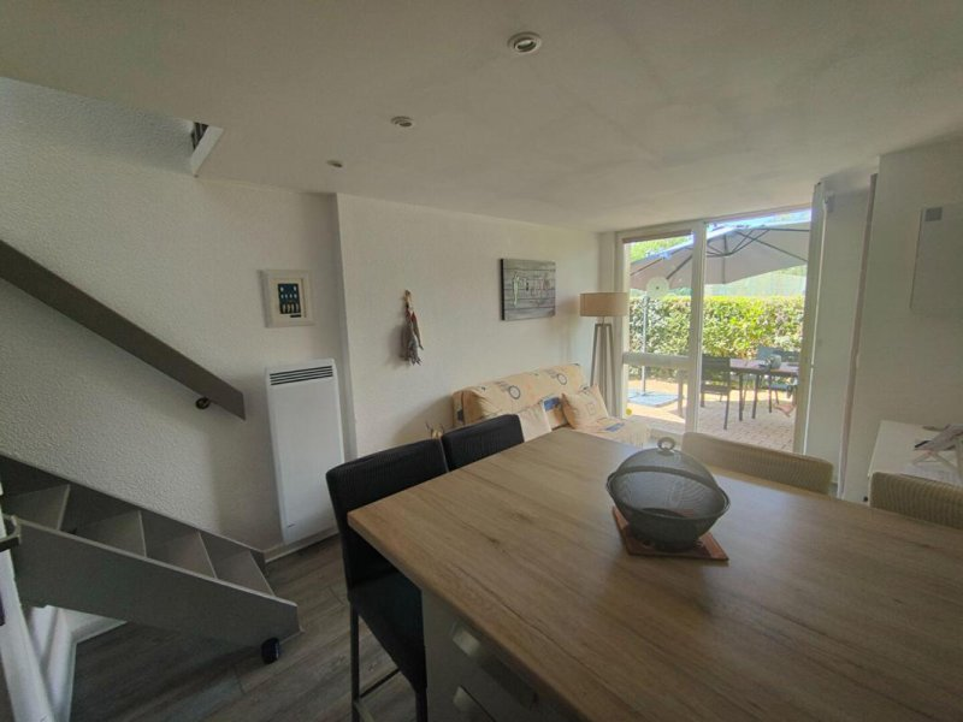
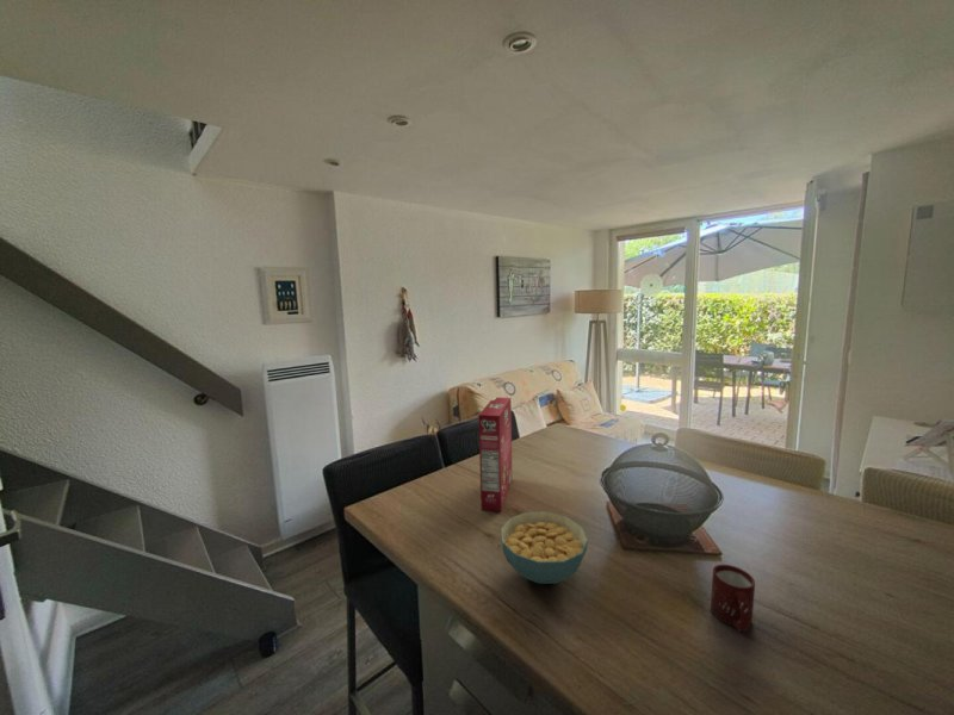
+ cereal bowl (543, 553)
+ cup (735, 601)
+ cereal box (496, 449)
